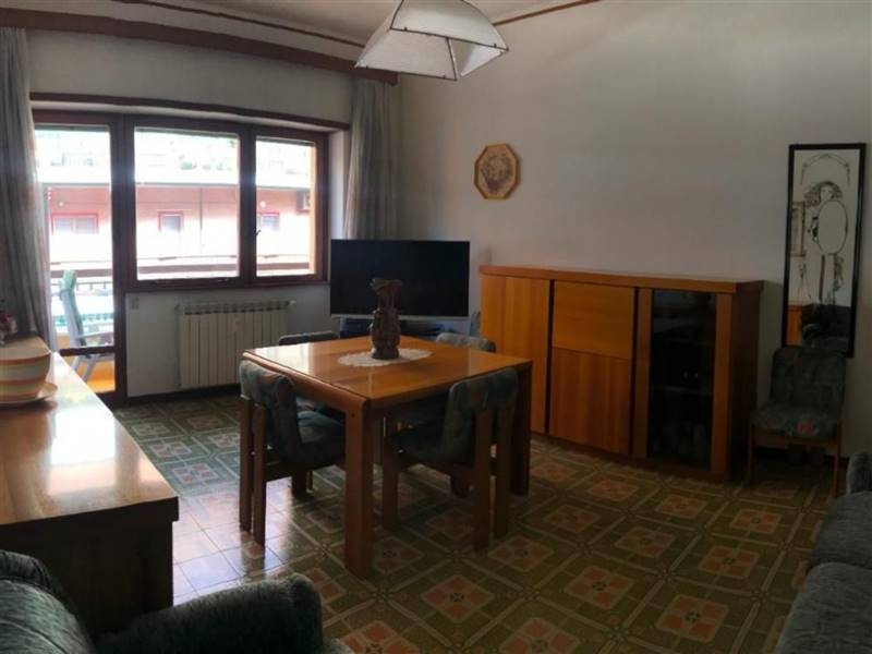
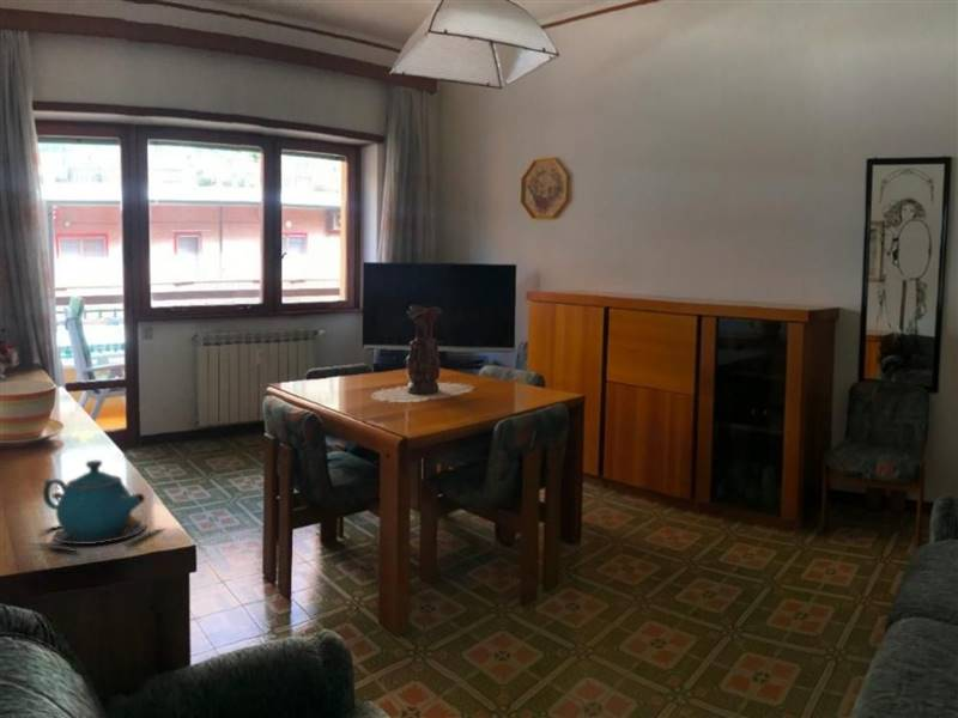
+ teapot (96, 495)
